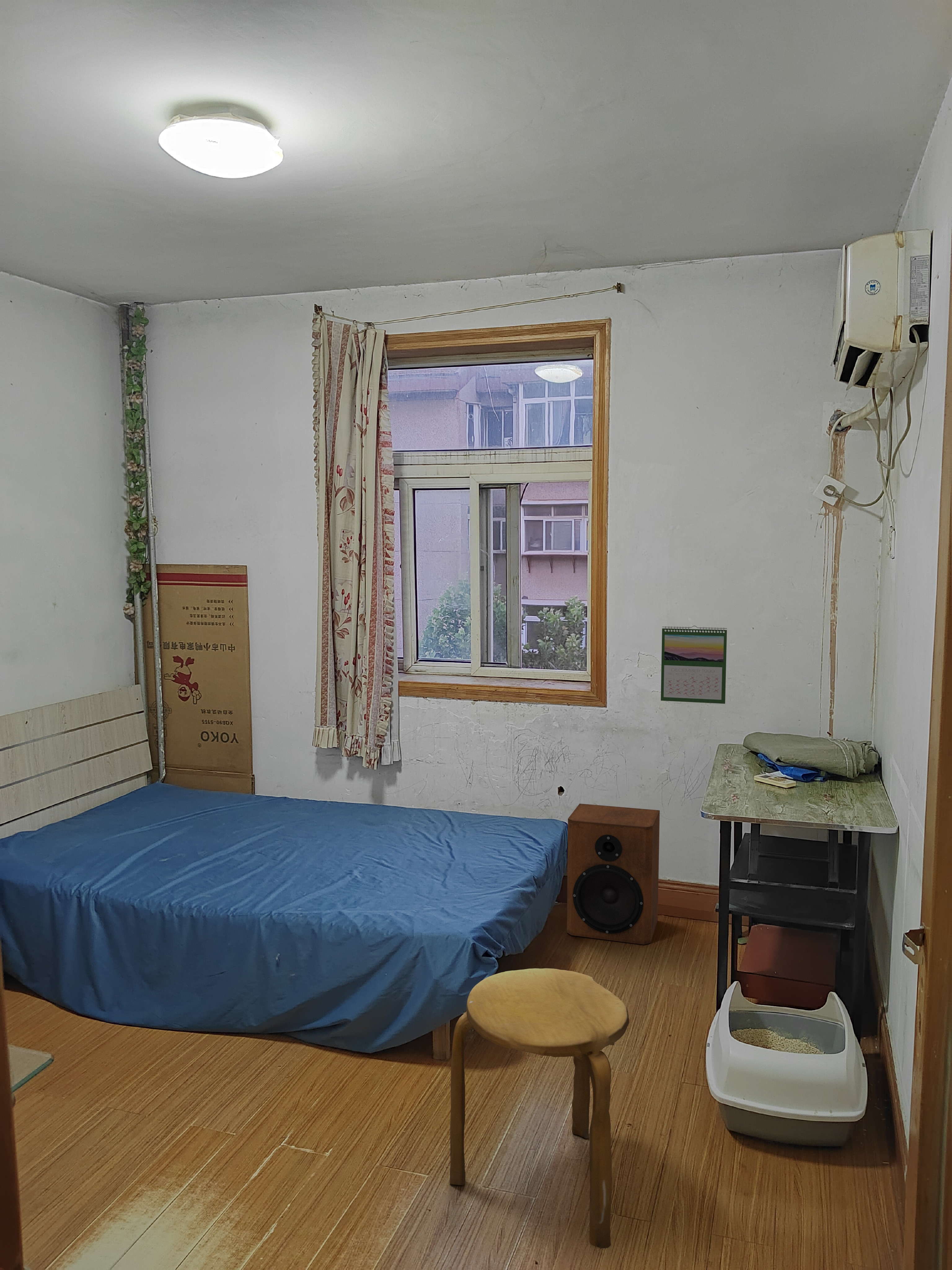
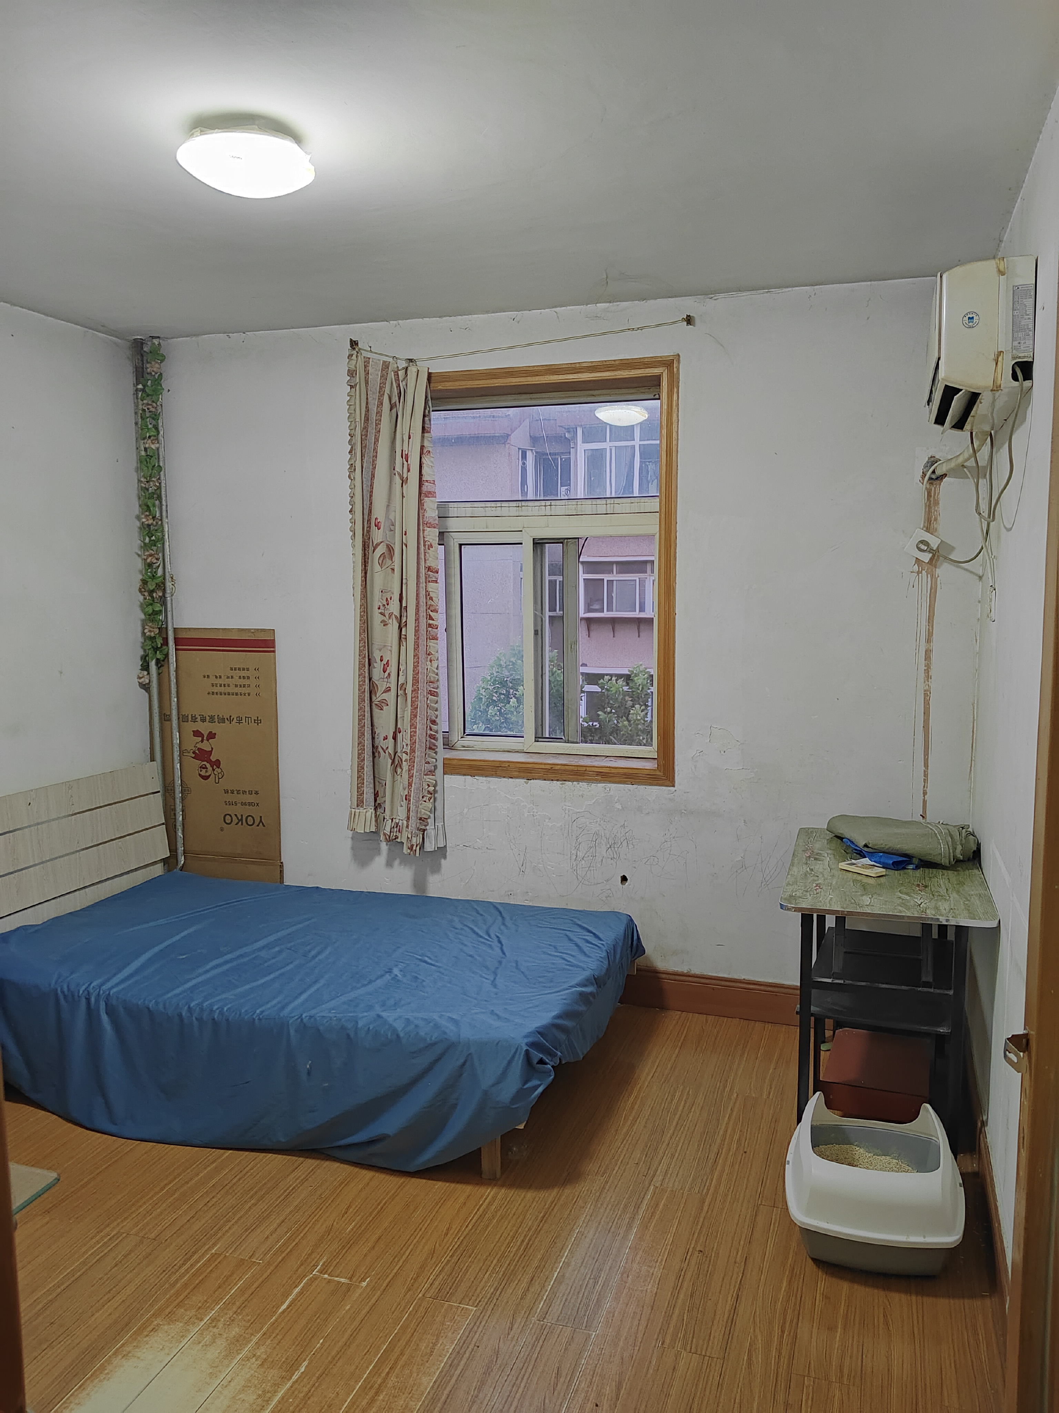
- stool (573, 1092)
- speaker (613, 871)
- calendar (693, 664)
